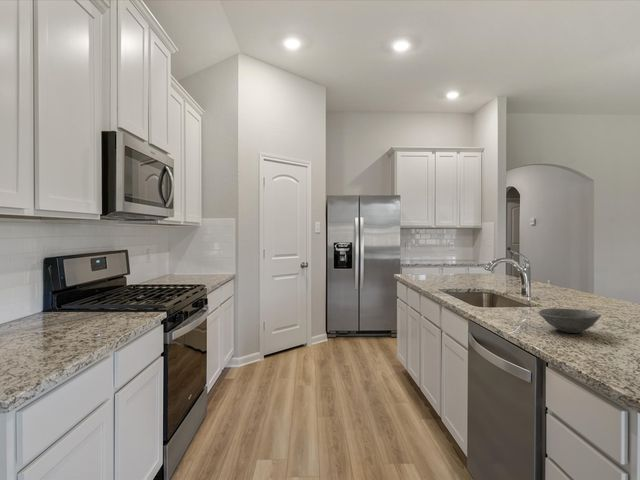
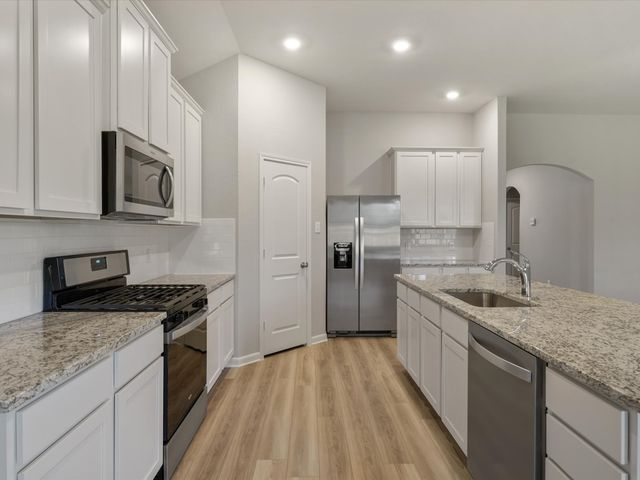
- bowl (568, 321)
